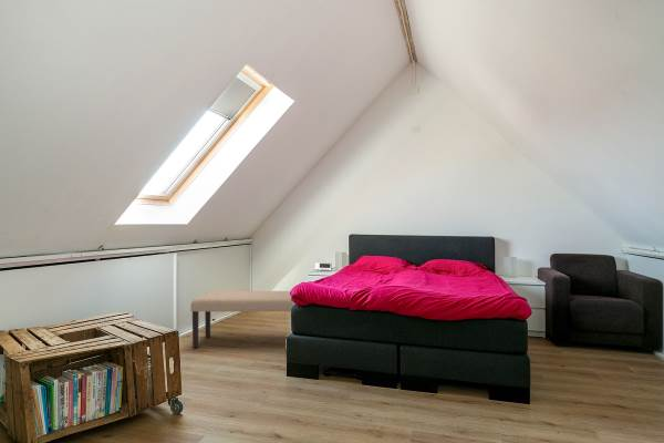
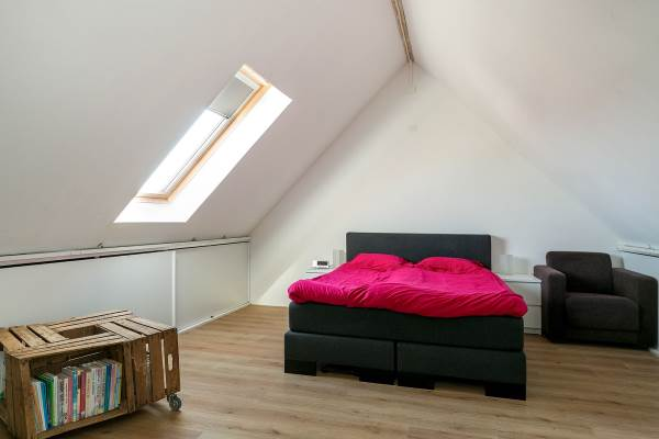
- bench (252, 310)
